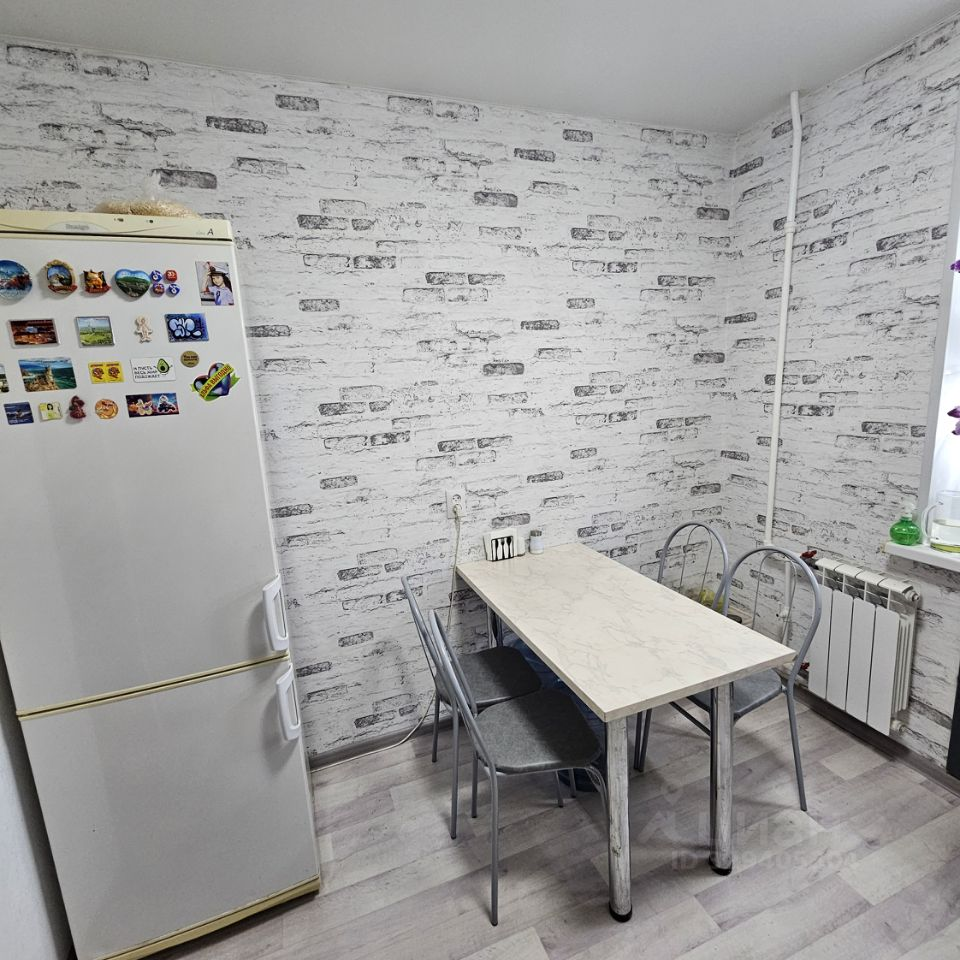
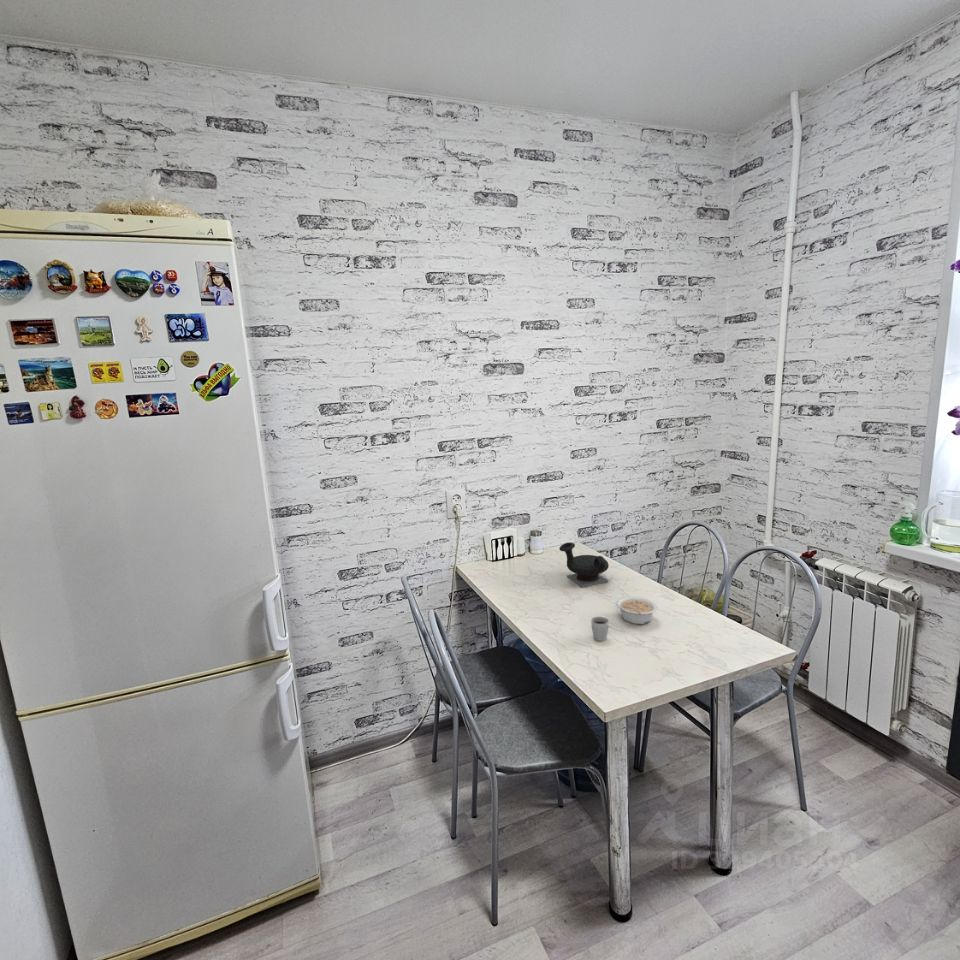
+ cup (598, 621)
+ teapot (586, 562)
+ legume (637, 610)
